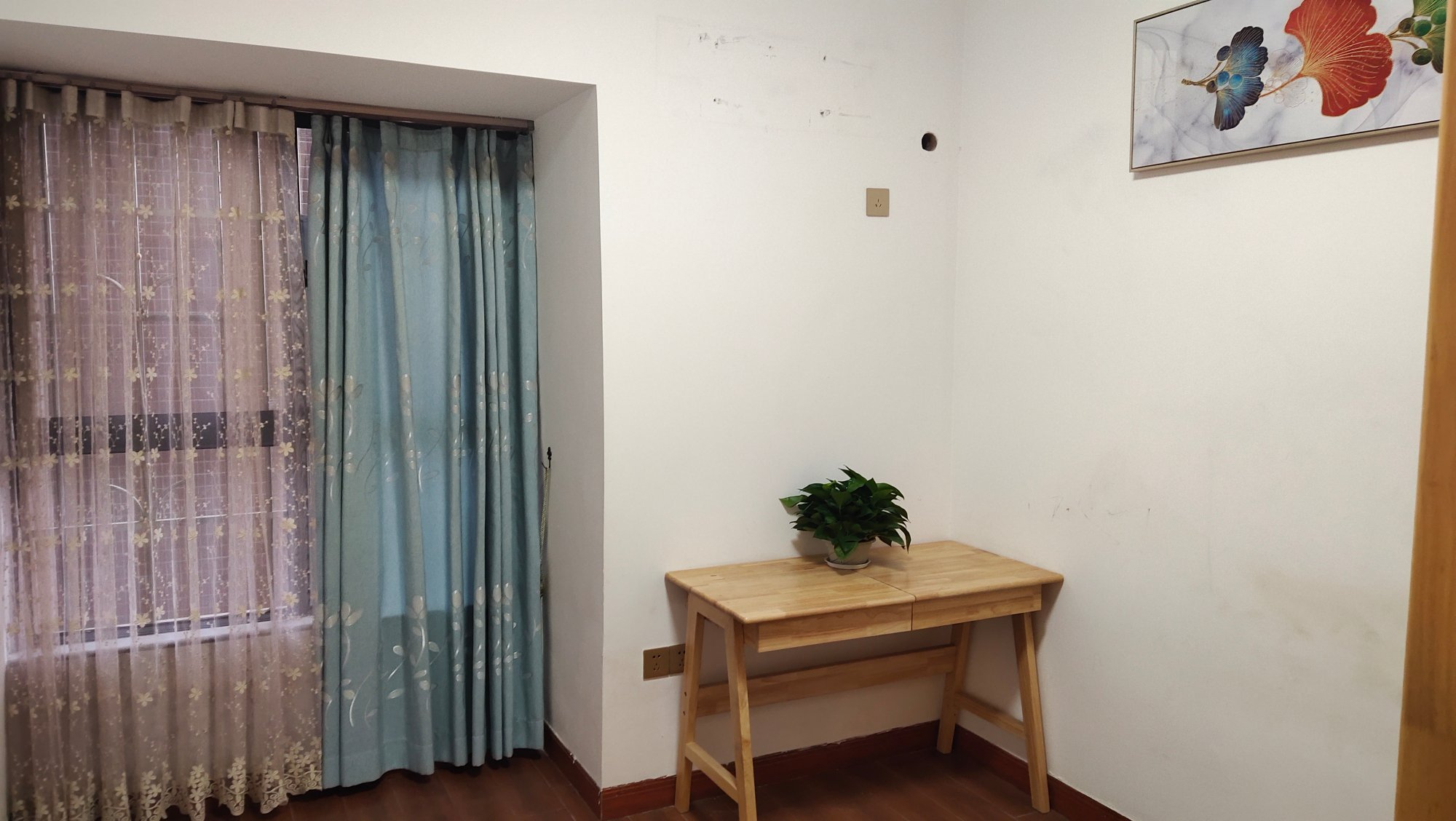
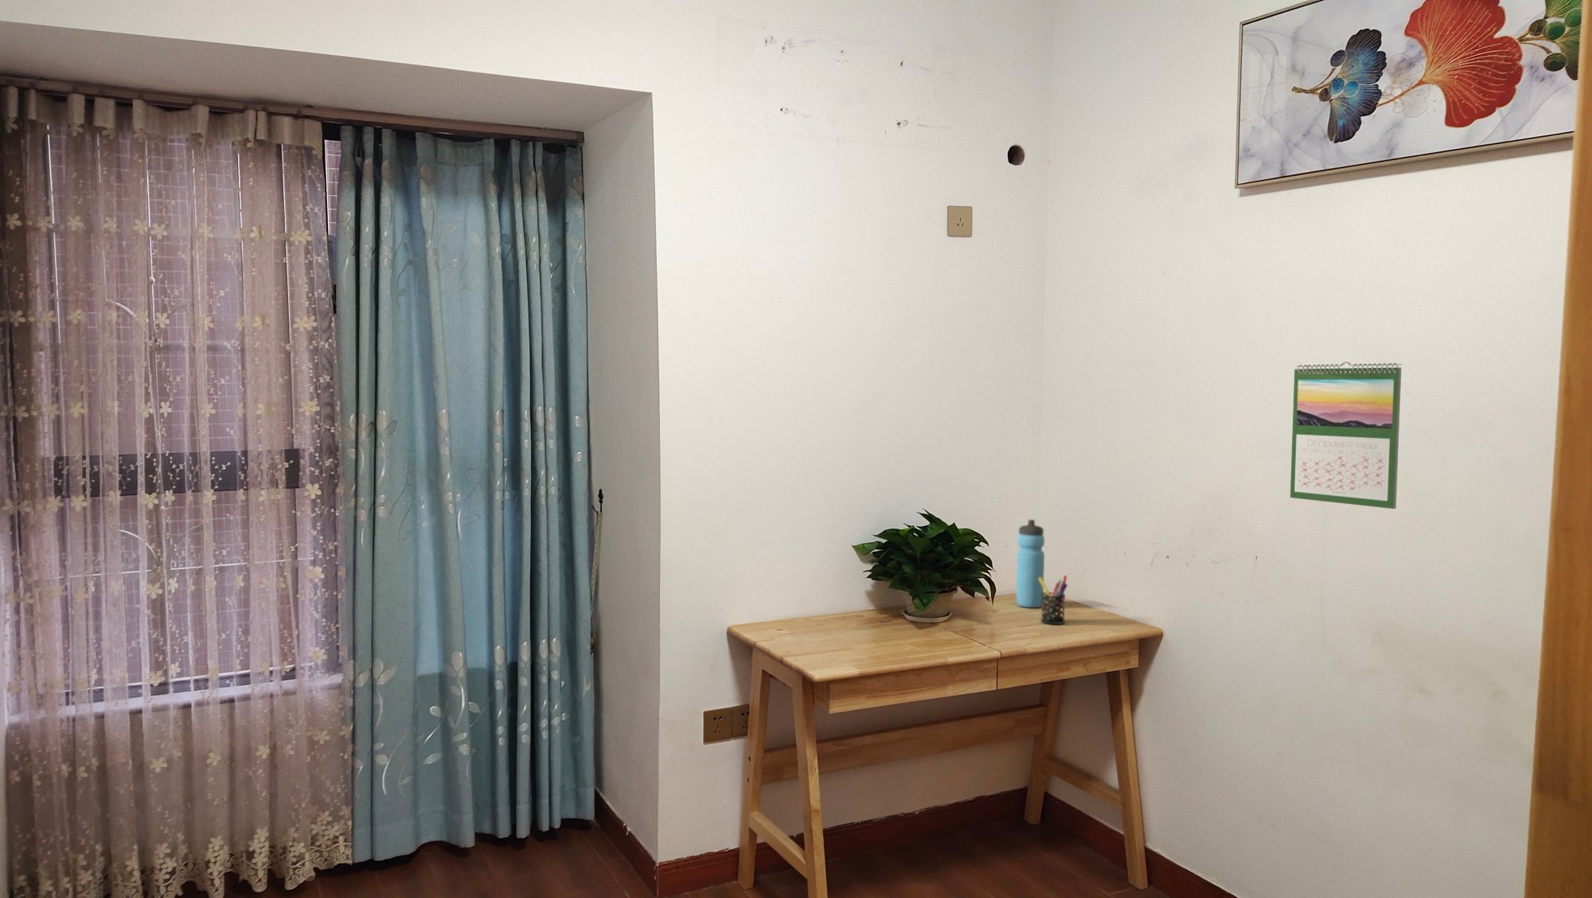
+ calendar (1343, 432)
+ water bottle (1030, 562)
+ pen holder (1055, 597)
